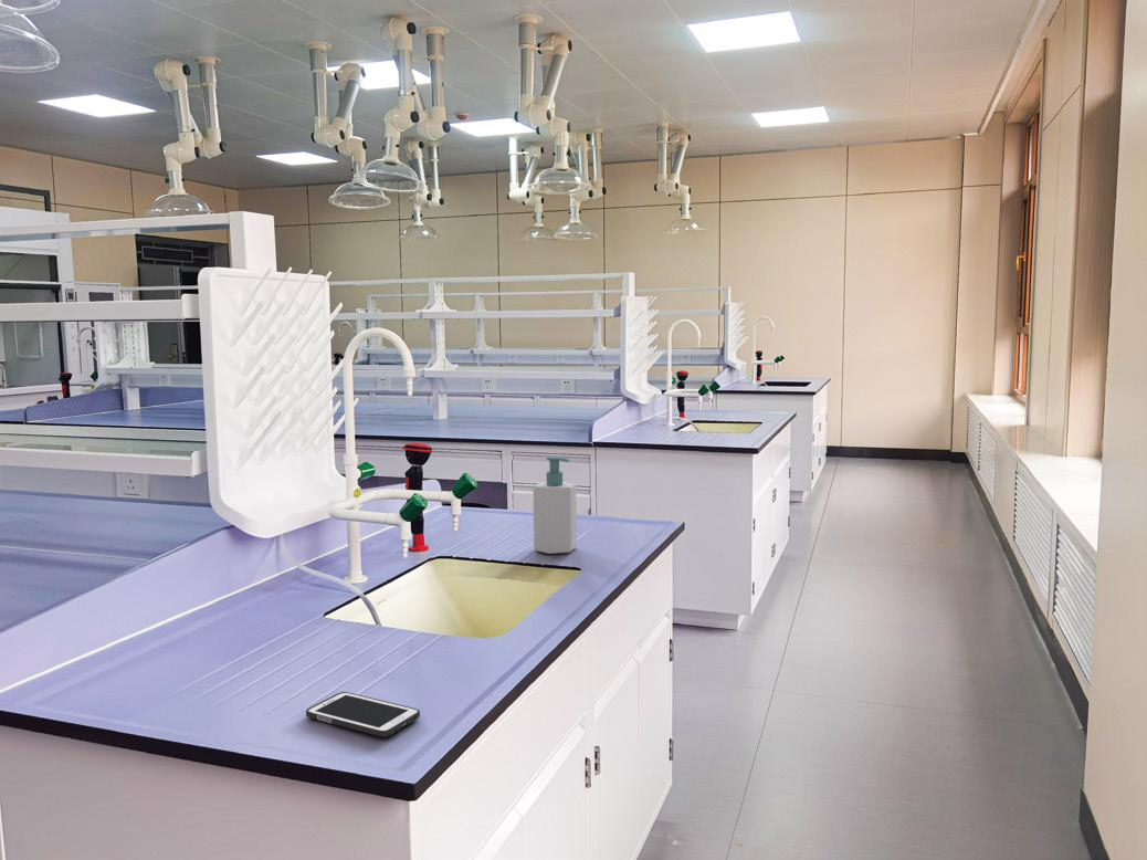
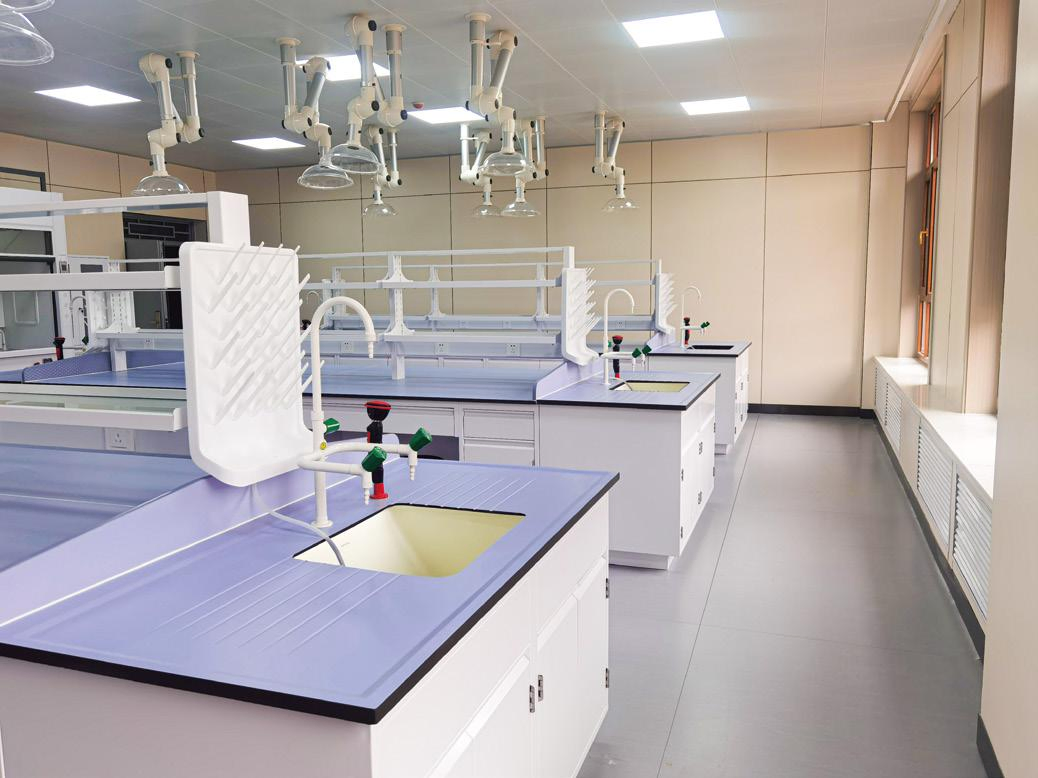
- cell phone (362, 713)
- soap bottle (555, 503)
